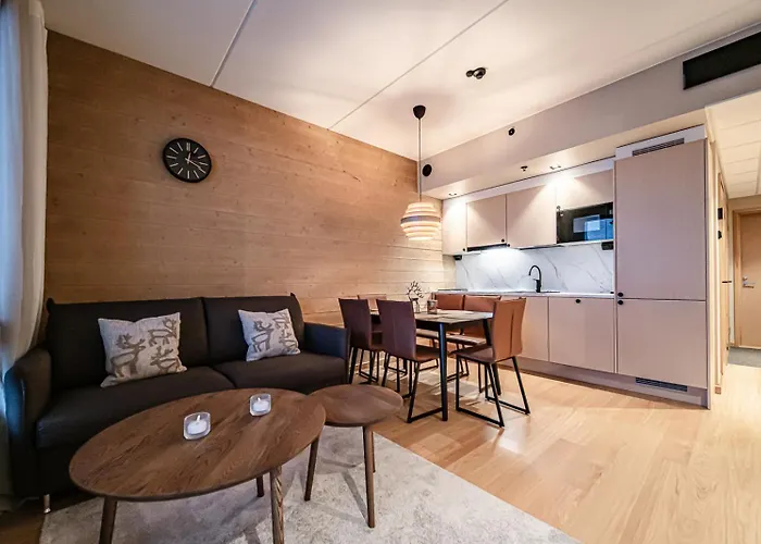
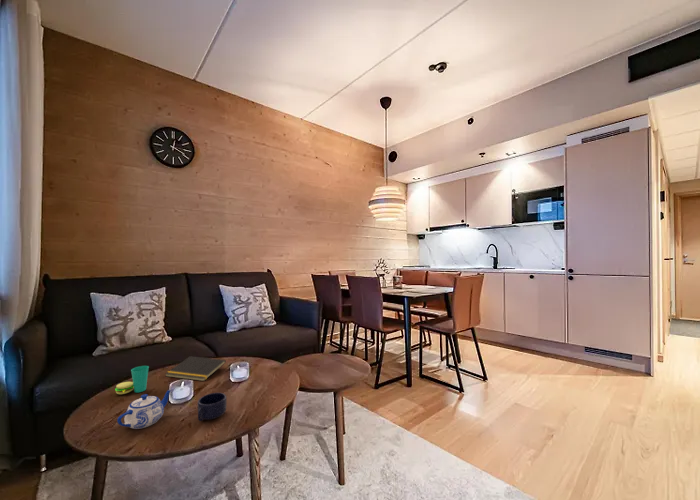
+ mug (210, 408)
+ cup (133, 380)
+ teapot (147, 407)
+ notepad (196, 367)
